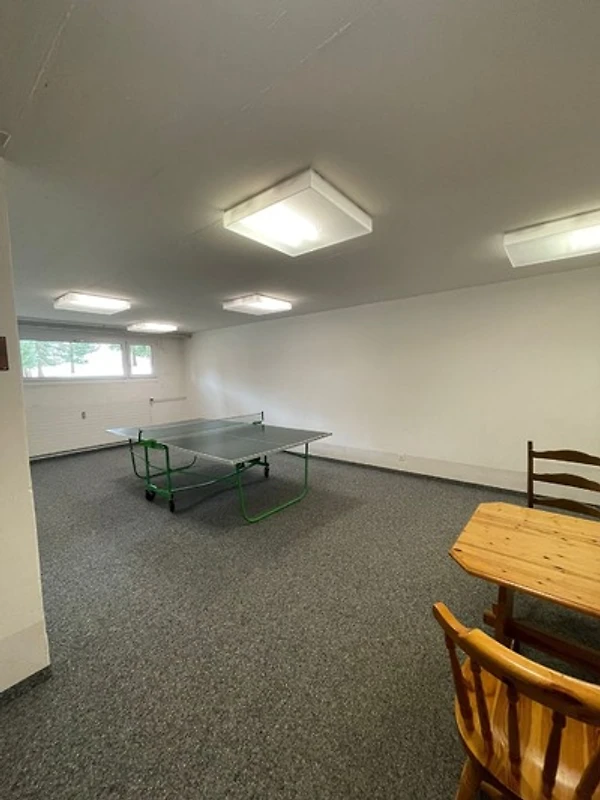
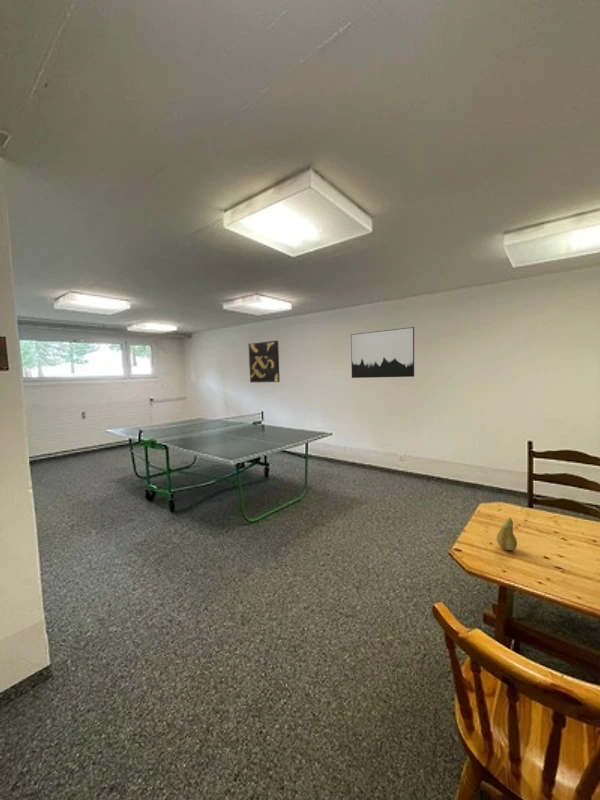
+ wall art (380, 354)
+ fruit (506, 533)
+ wall art (263, 362)
